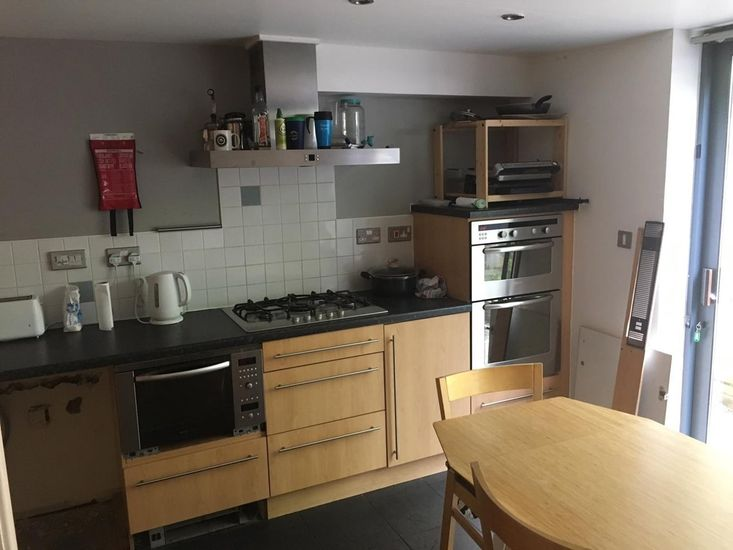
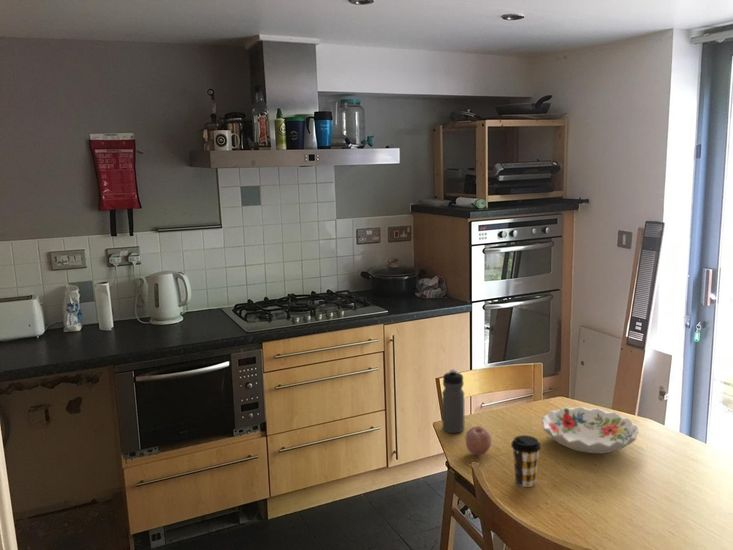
+ decorative bowl (588, 433)
+ fruit (478, 441)
+ coffee cup (525, 461)
+ water bottle (453, 400)
